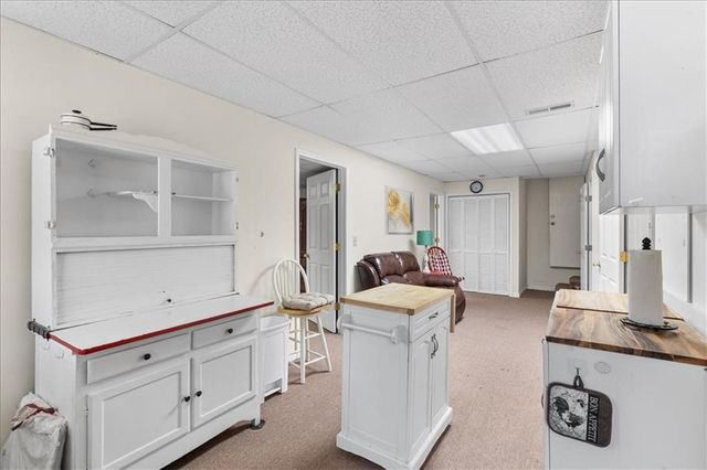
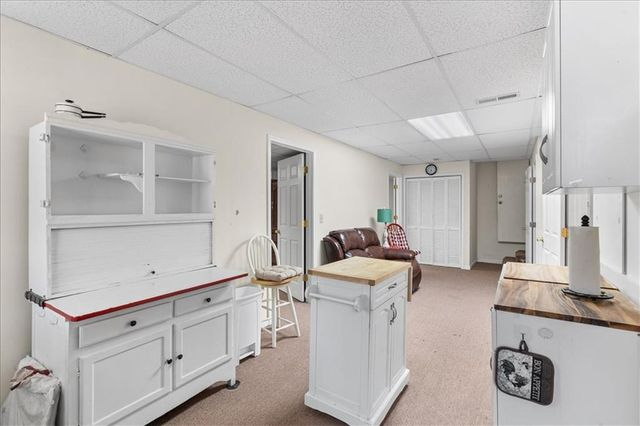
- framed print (400, 212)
